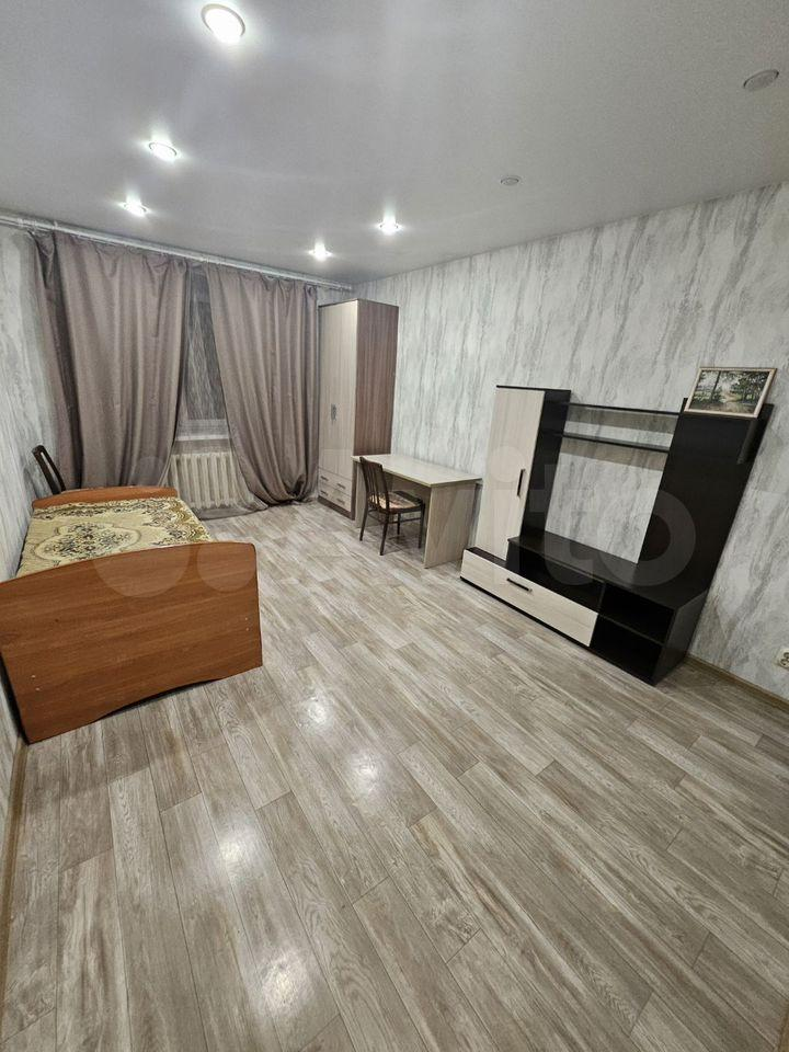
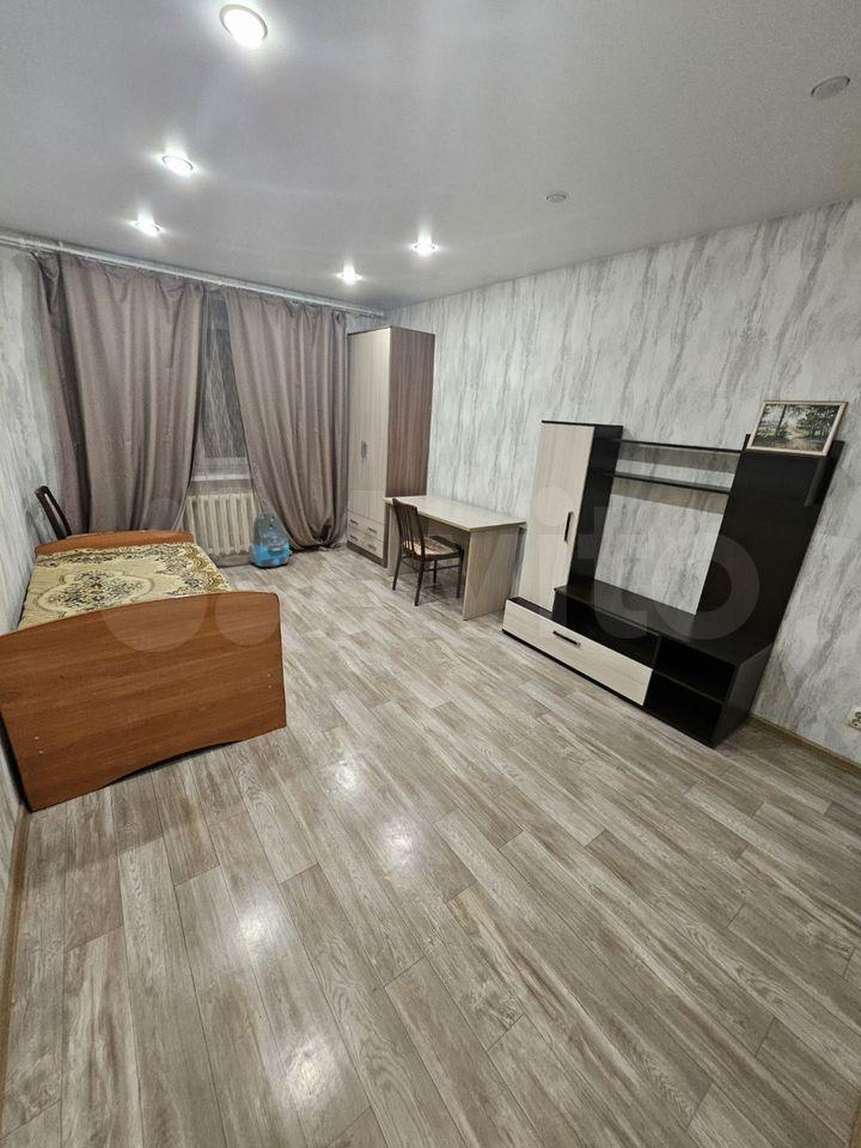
+ vacuum cleaner (269, 538)
